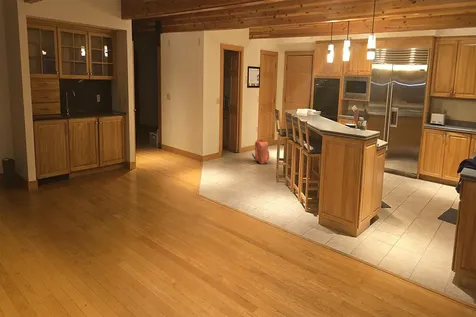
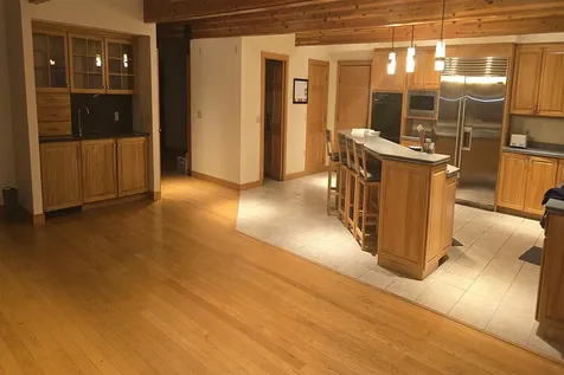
- backpack (260, 150)
